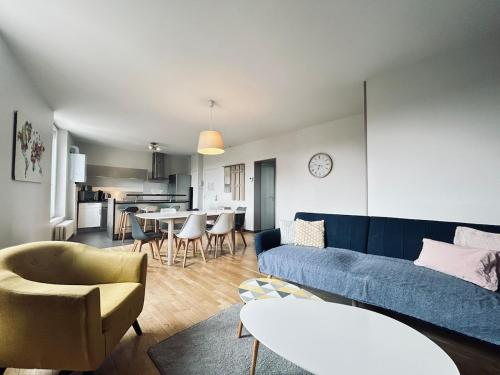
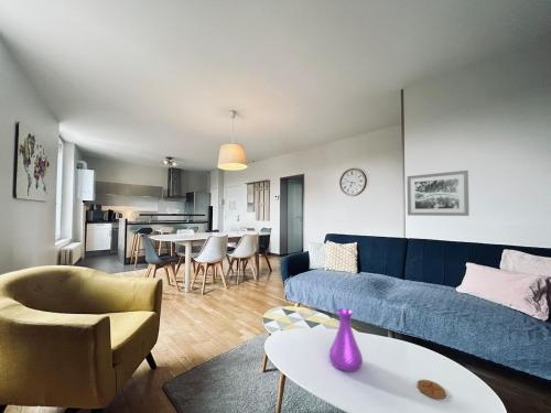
+ vase (345, 337)
+ wall art (435, 194)
+ coaster (431, 389)
